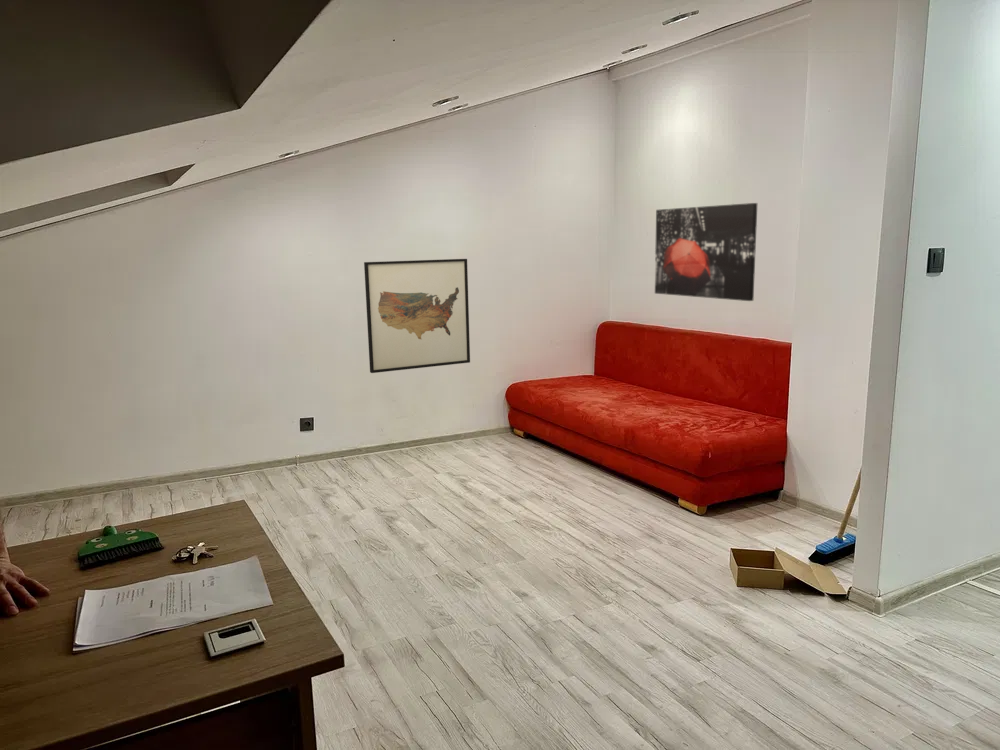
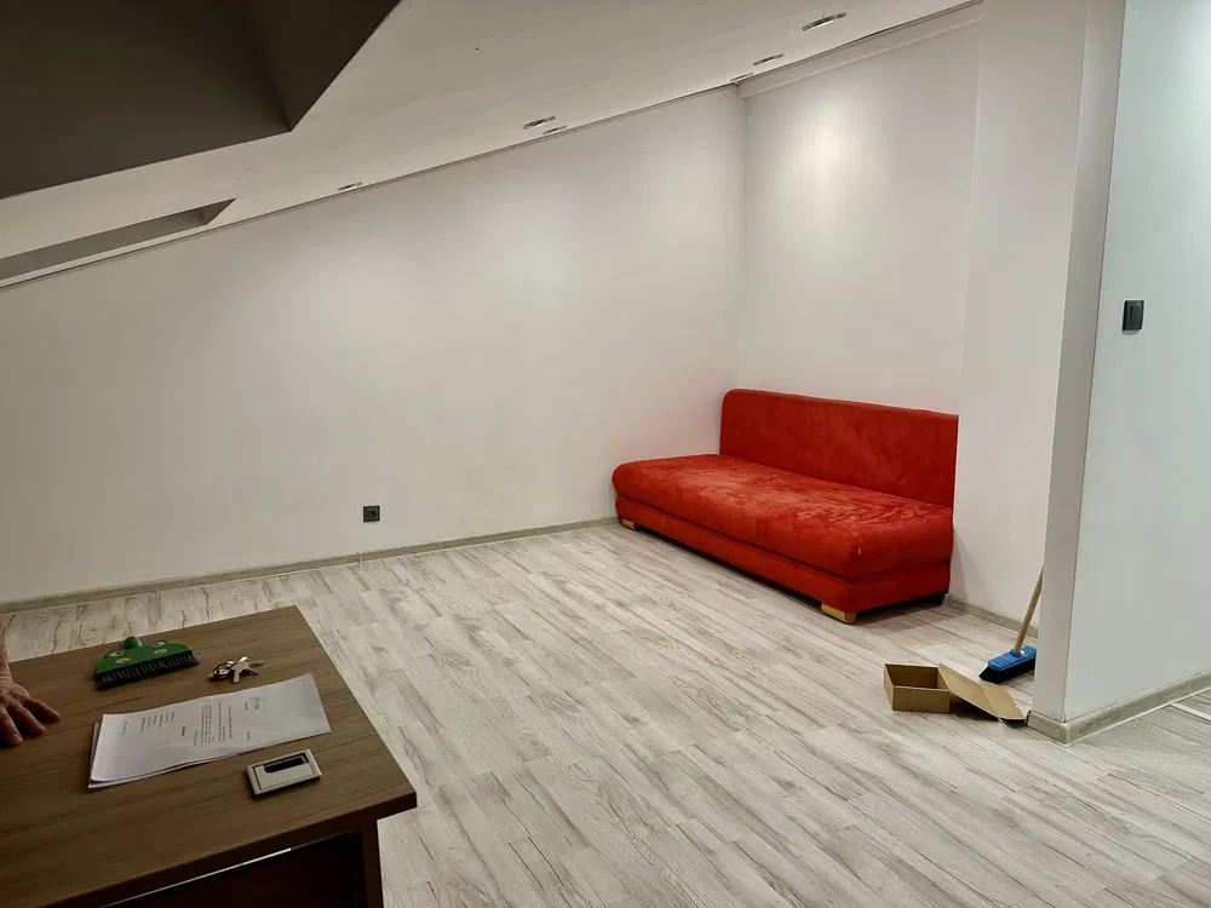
- wall art (419, 314)
- wall art (701, 252)
